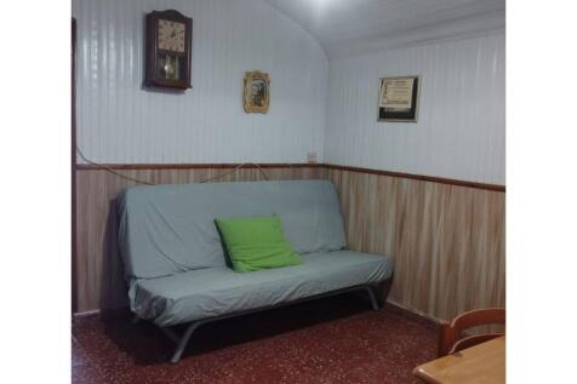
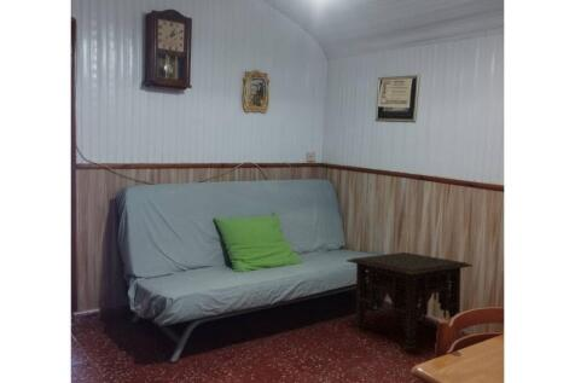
+ side table (407, 296)
